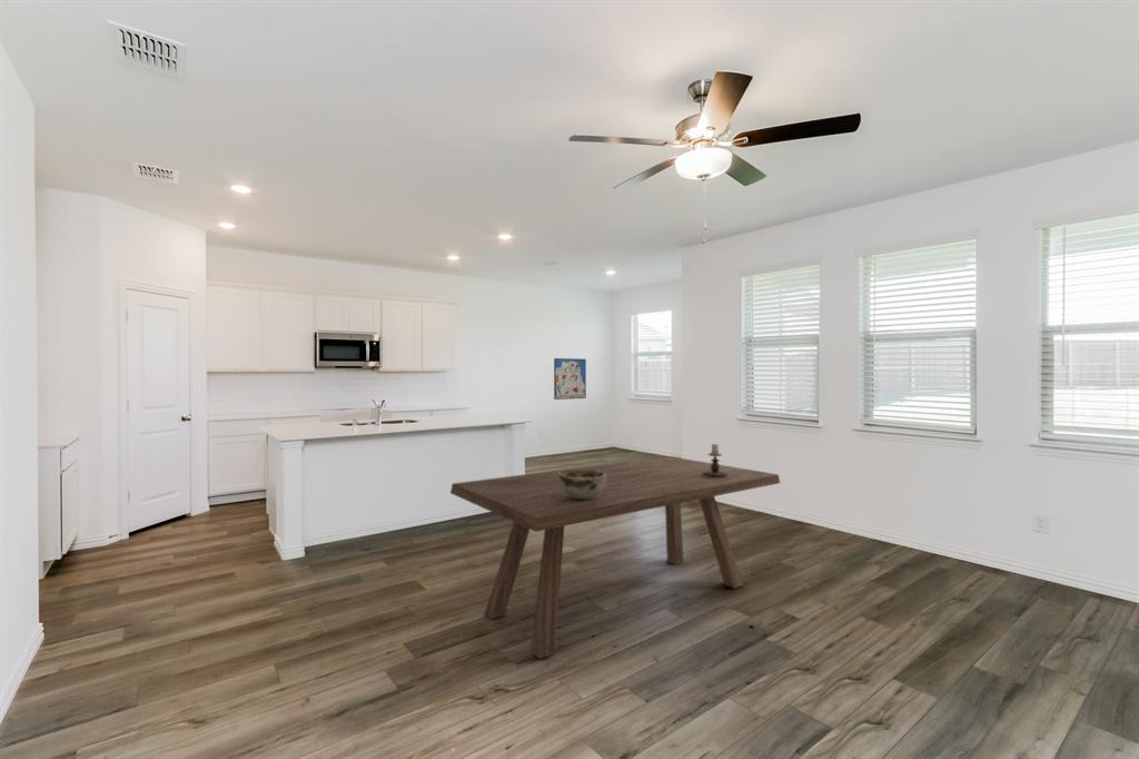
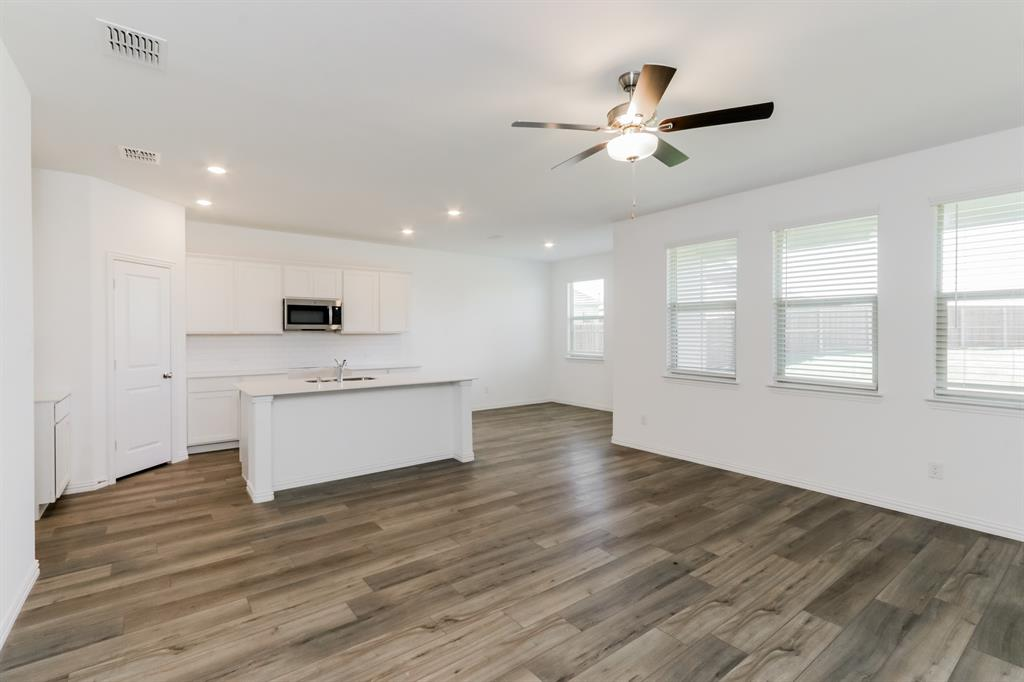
- candlestick (714, 459)
- decorative bowl (582, 485)
- wall art (570, 378)
- dining table (615, 515)
